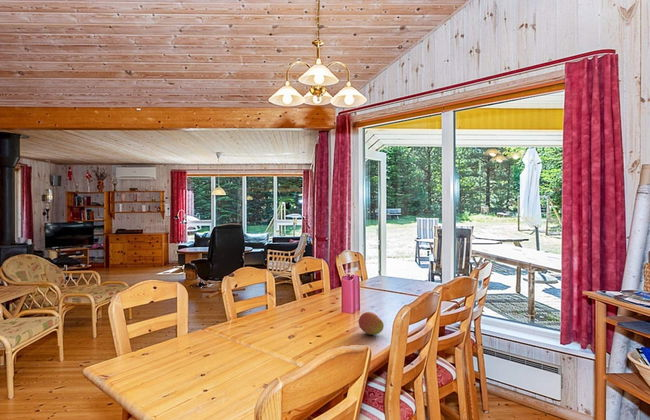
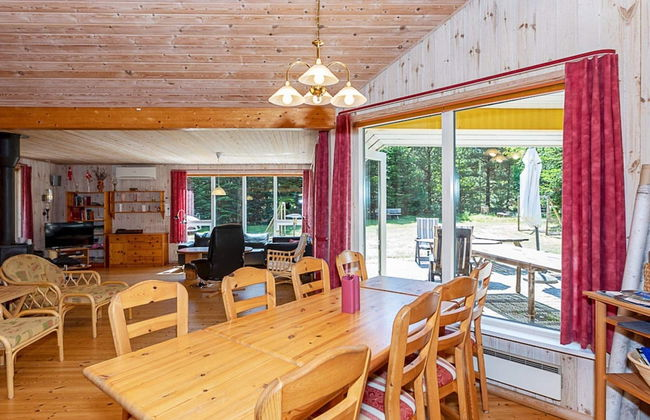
- fruit (370, 323)
